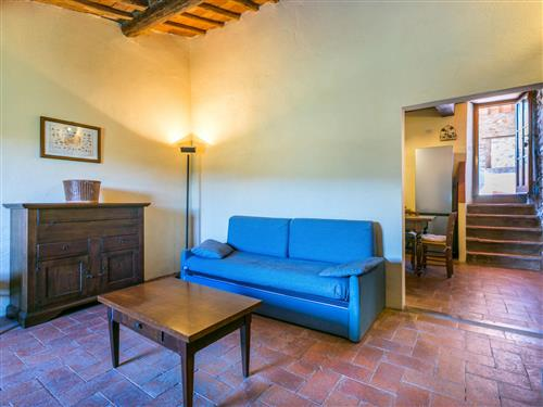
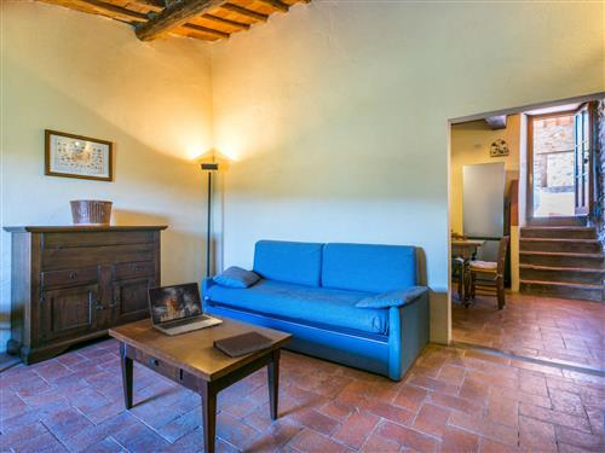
+ notebook (243, 343)
+ laptop (185, 306)
